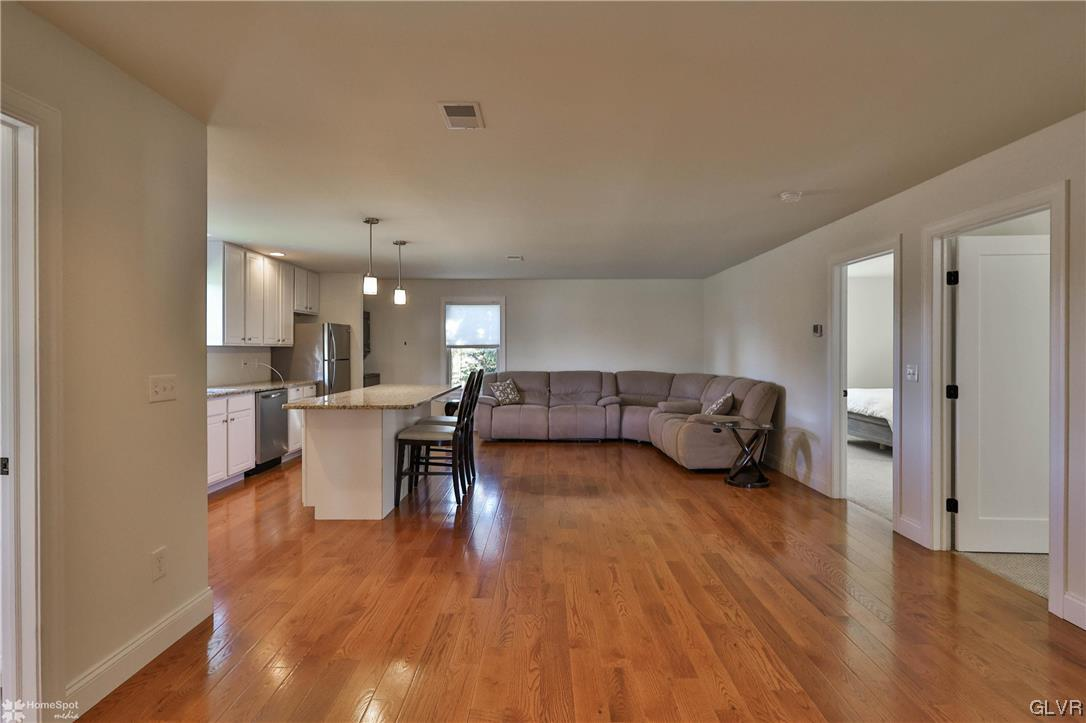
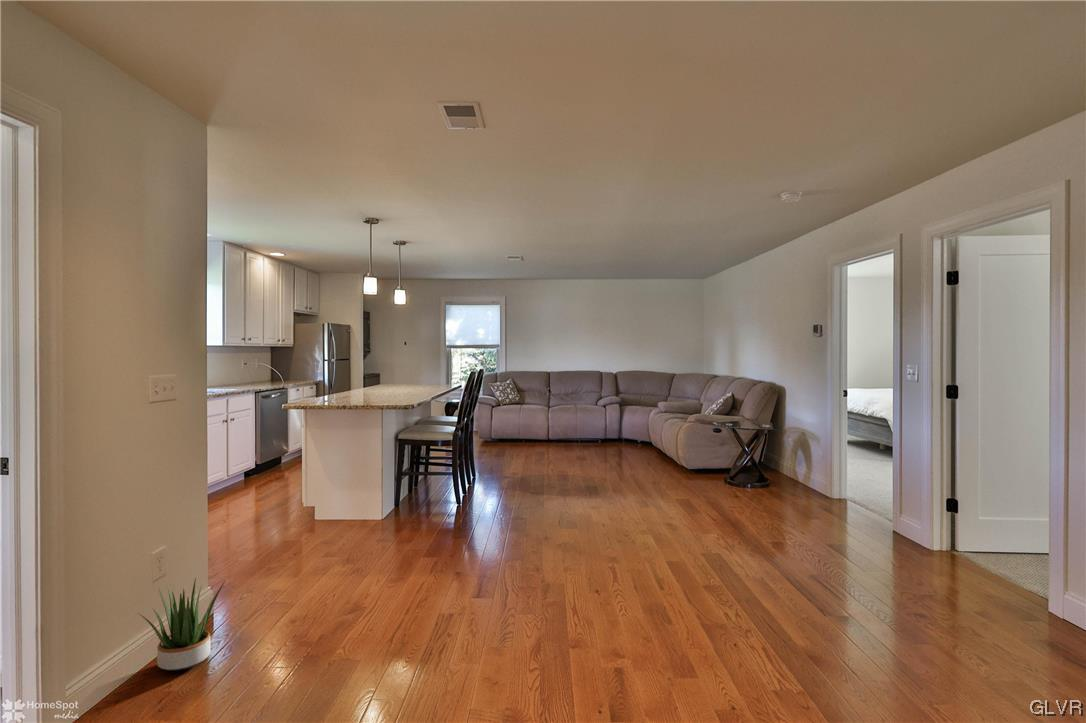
+ potted plant (184, 624)
